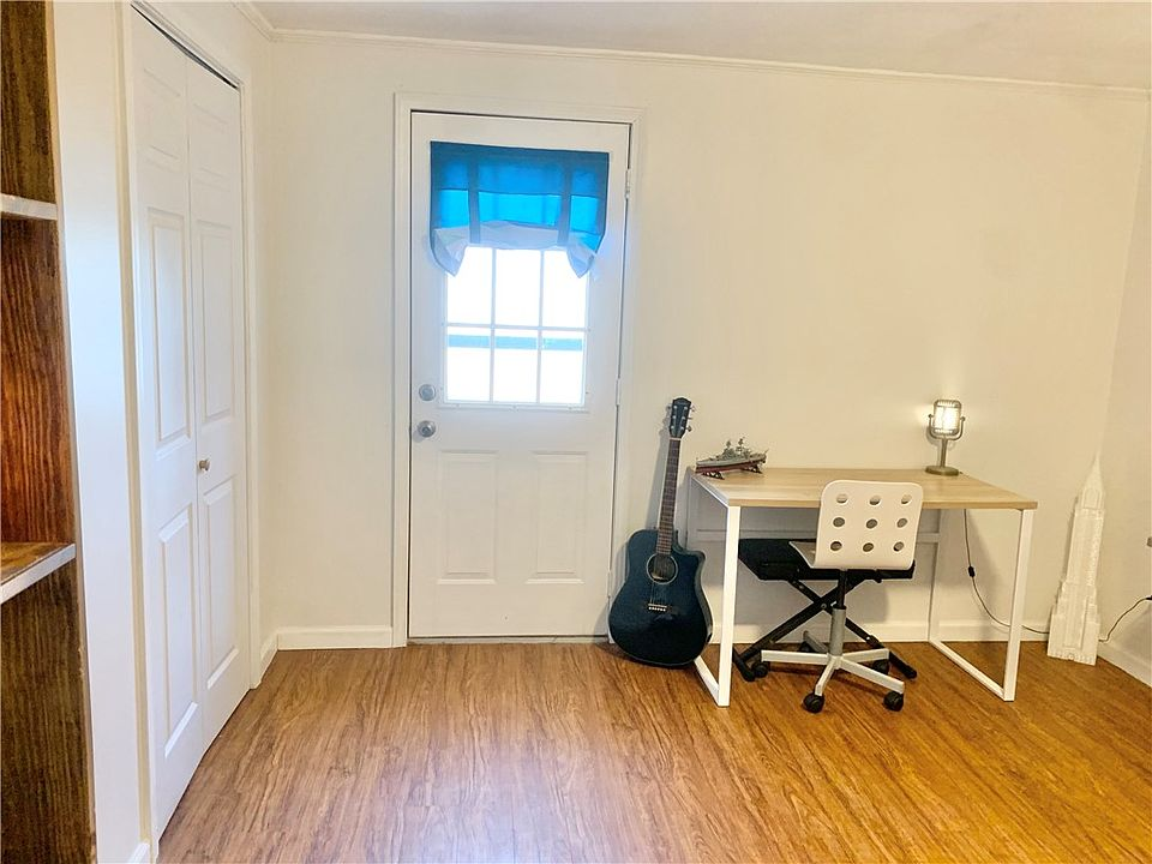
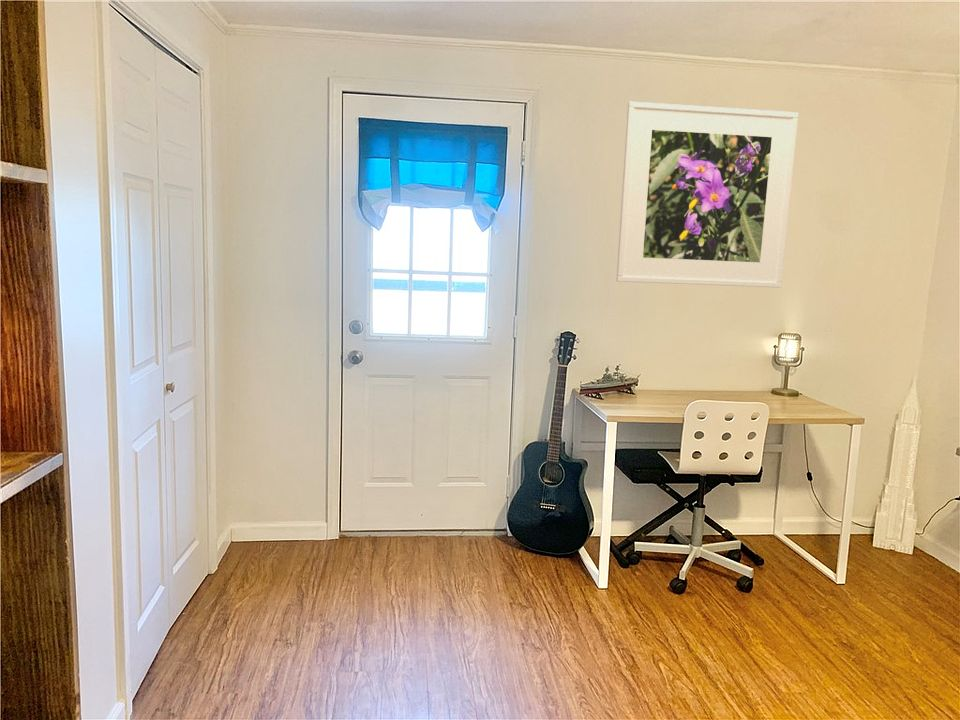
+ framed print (706, 197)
